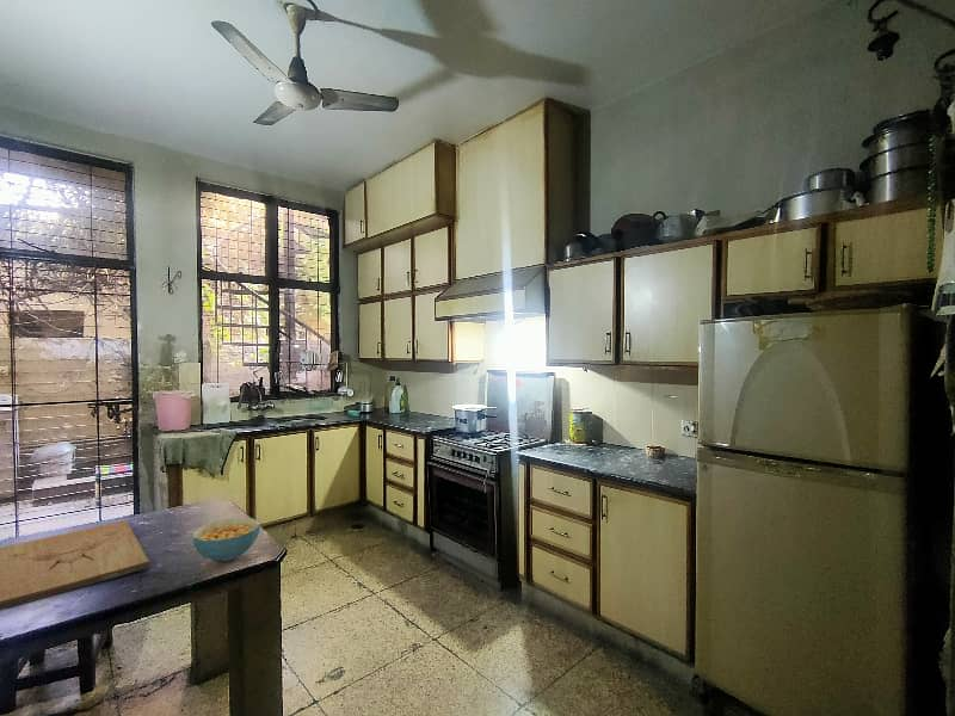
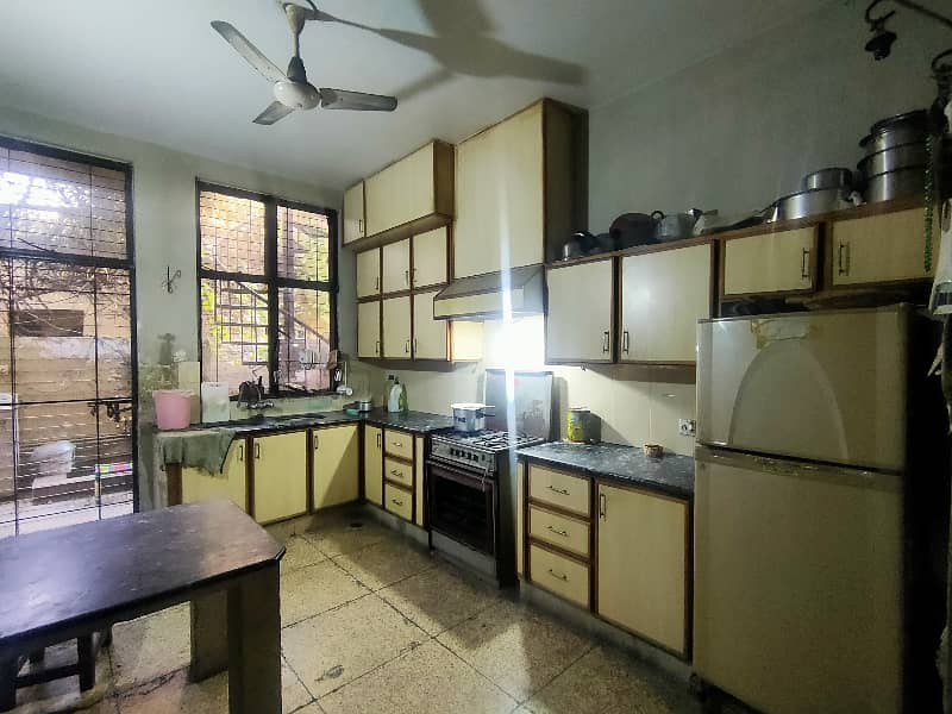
- cutting board (69, 556)
- cereal bowl (227, 543)
